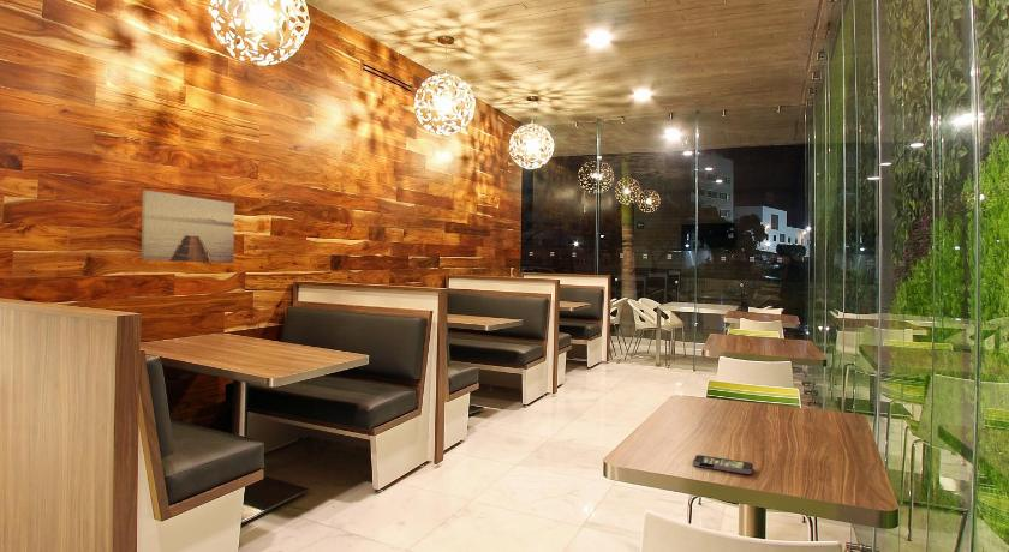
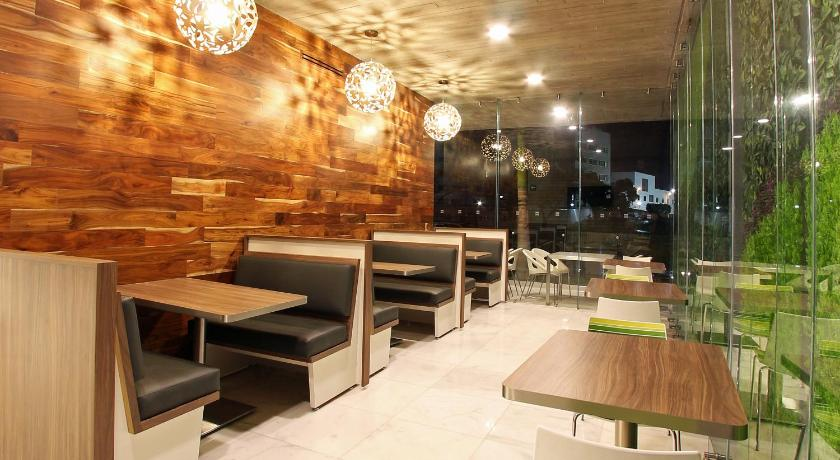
- wall art (191, 229)
- smartphone (722, 463)
